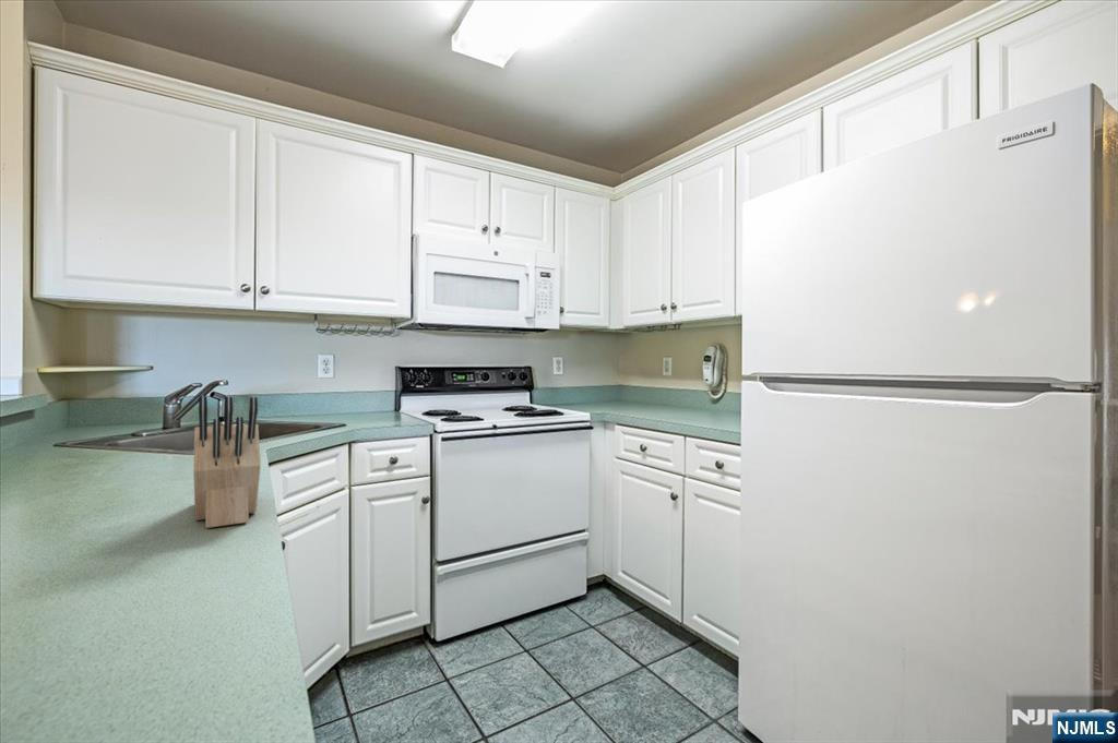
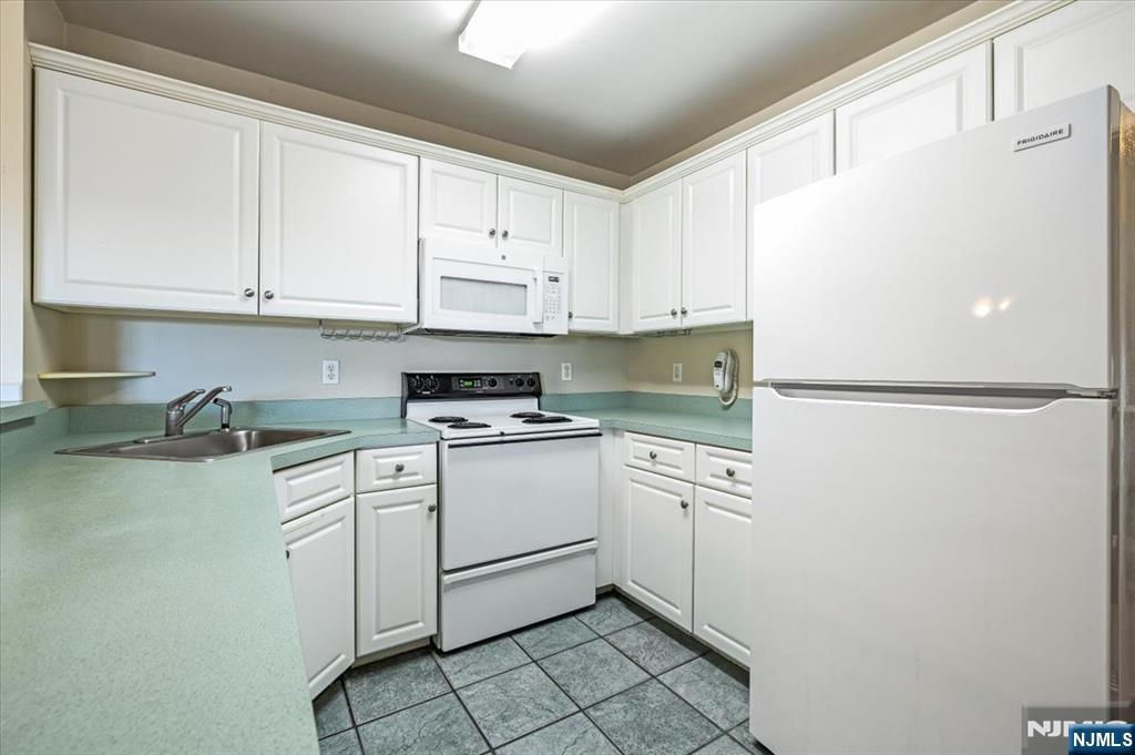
- knife block (226, 454)
